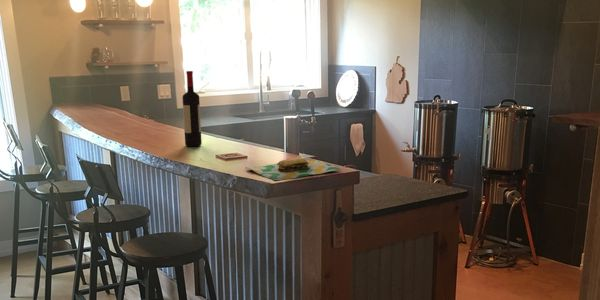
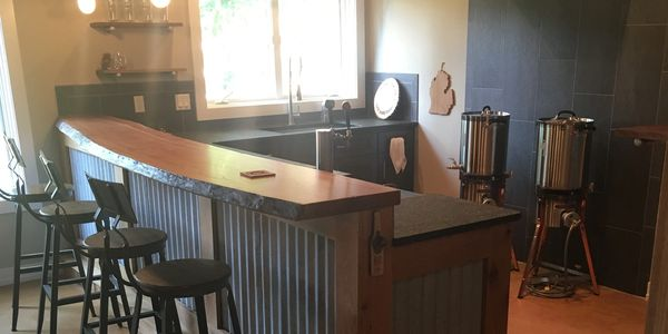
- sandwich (292, 164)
- wine bottle (191, 108)
